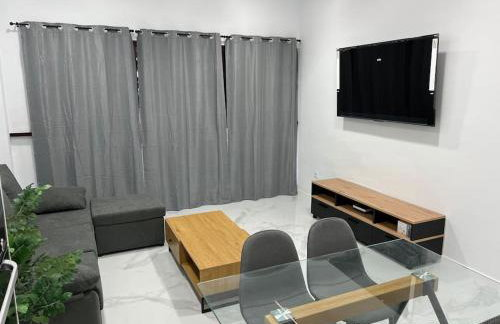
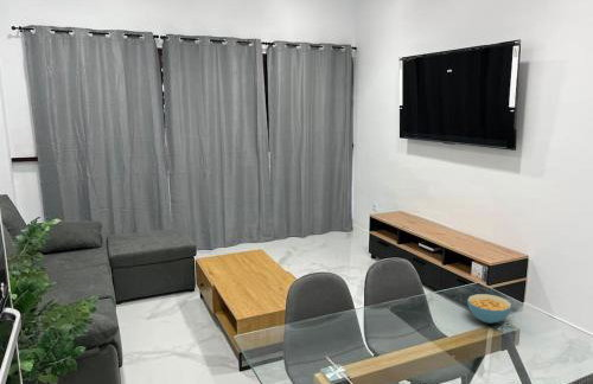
+ cereal bowl (487, 311)
